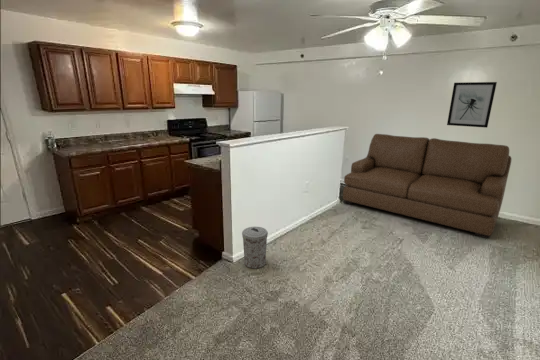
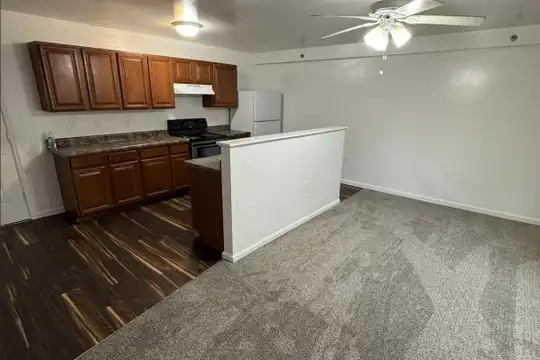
- trash can (254, 246)
- wall art (470, 104)
- sofa (420, 176)
